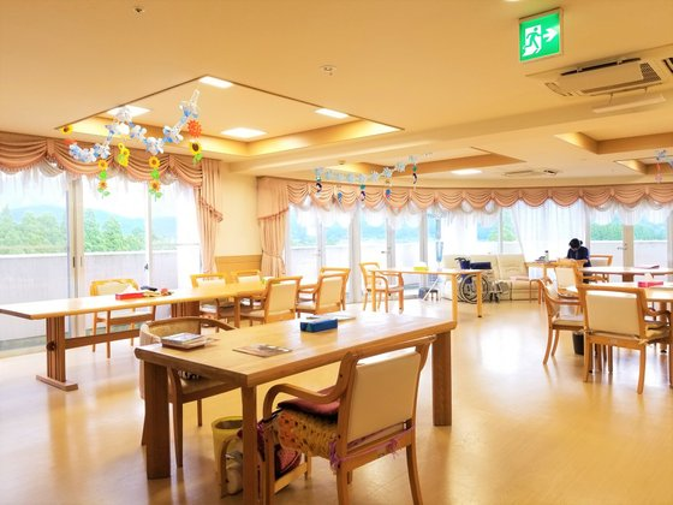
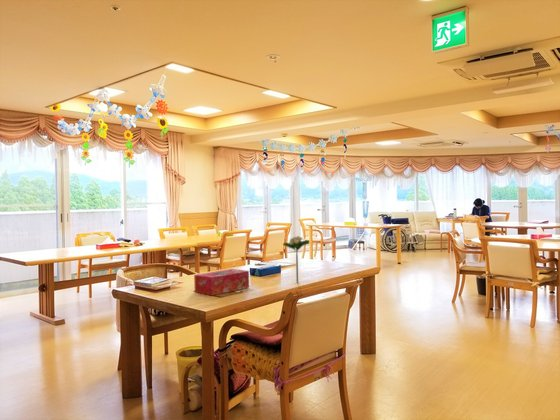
+ artificial flower (297, 259)
+ tissue box (222, 281)
